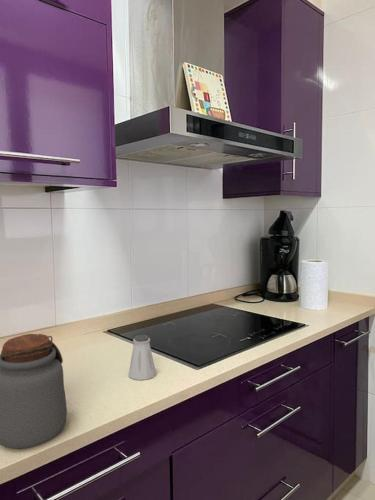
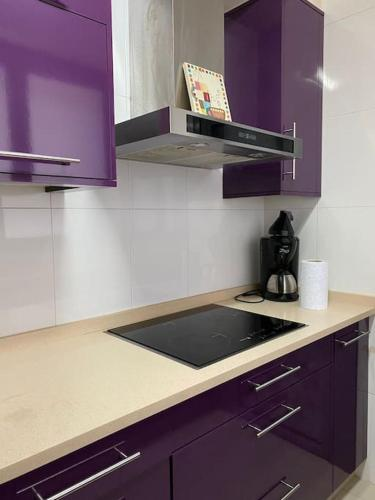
- saltshaker (142, 355)
- jar (29, 385)
